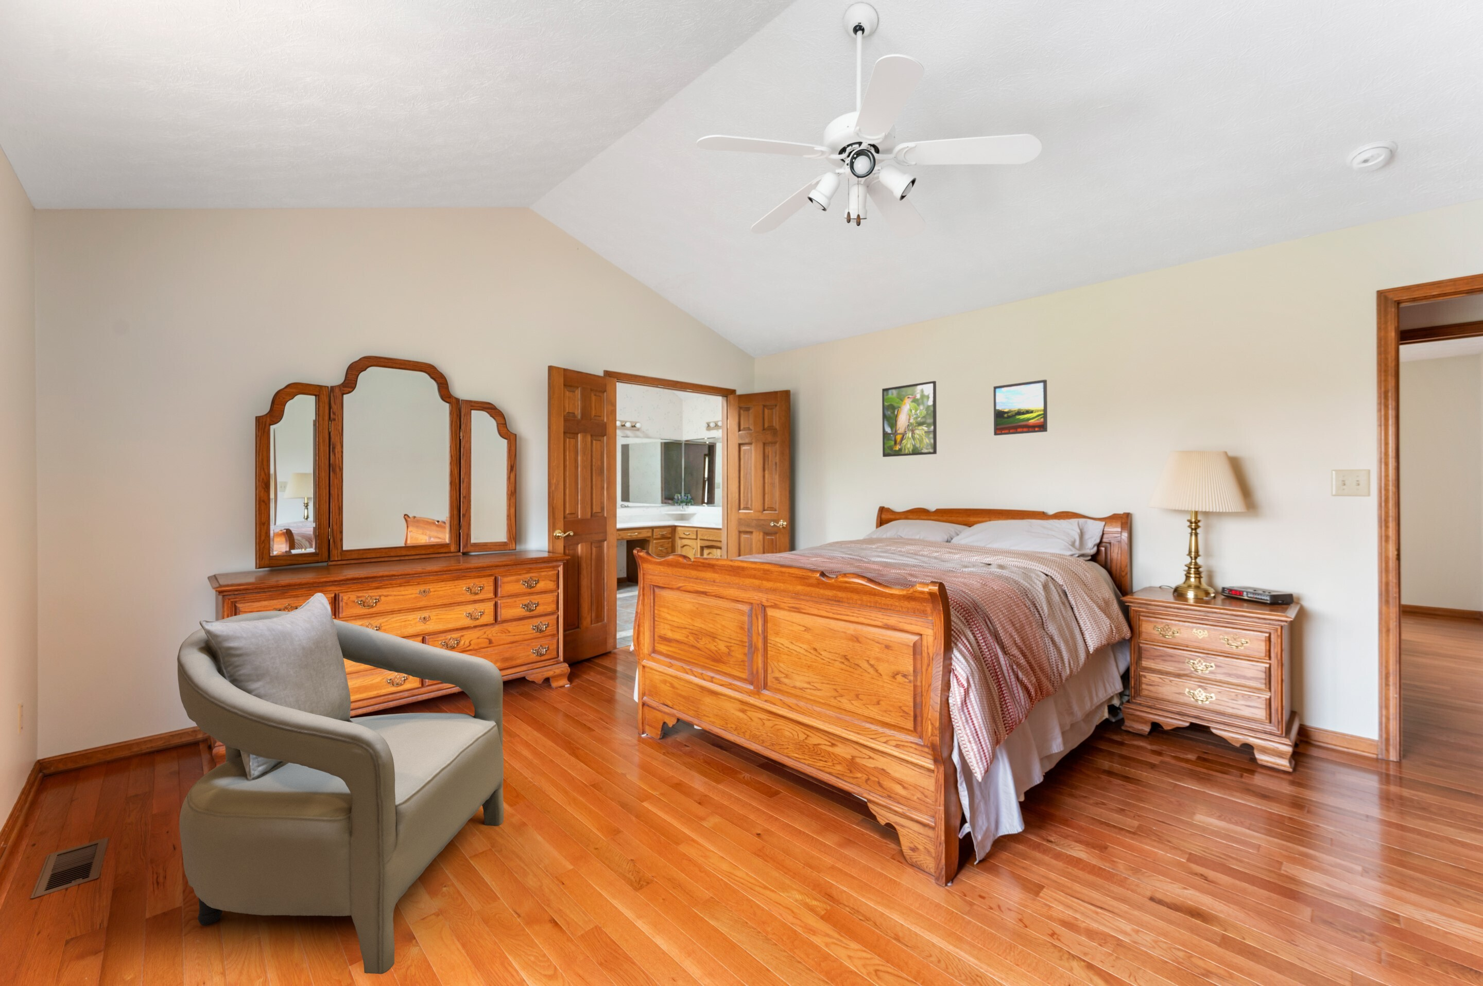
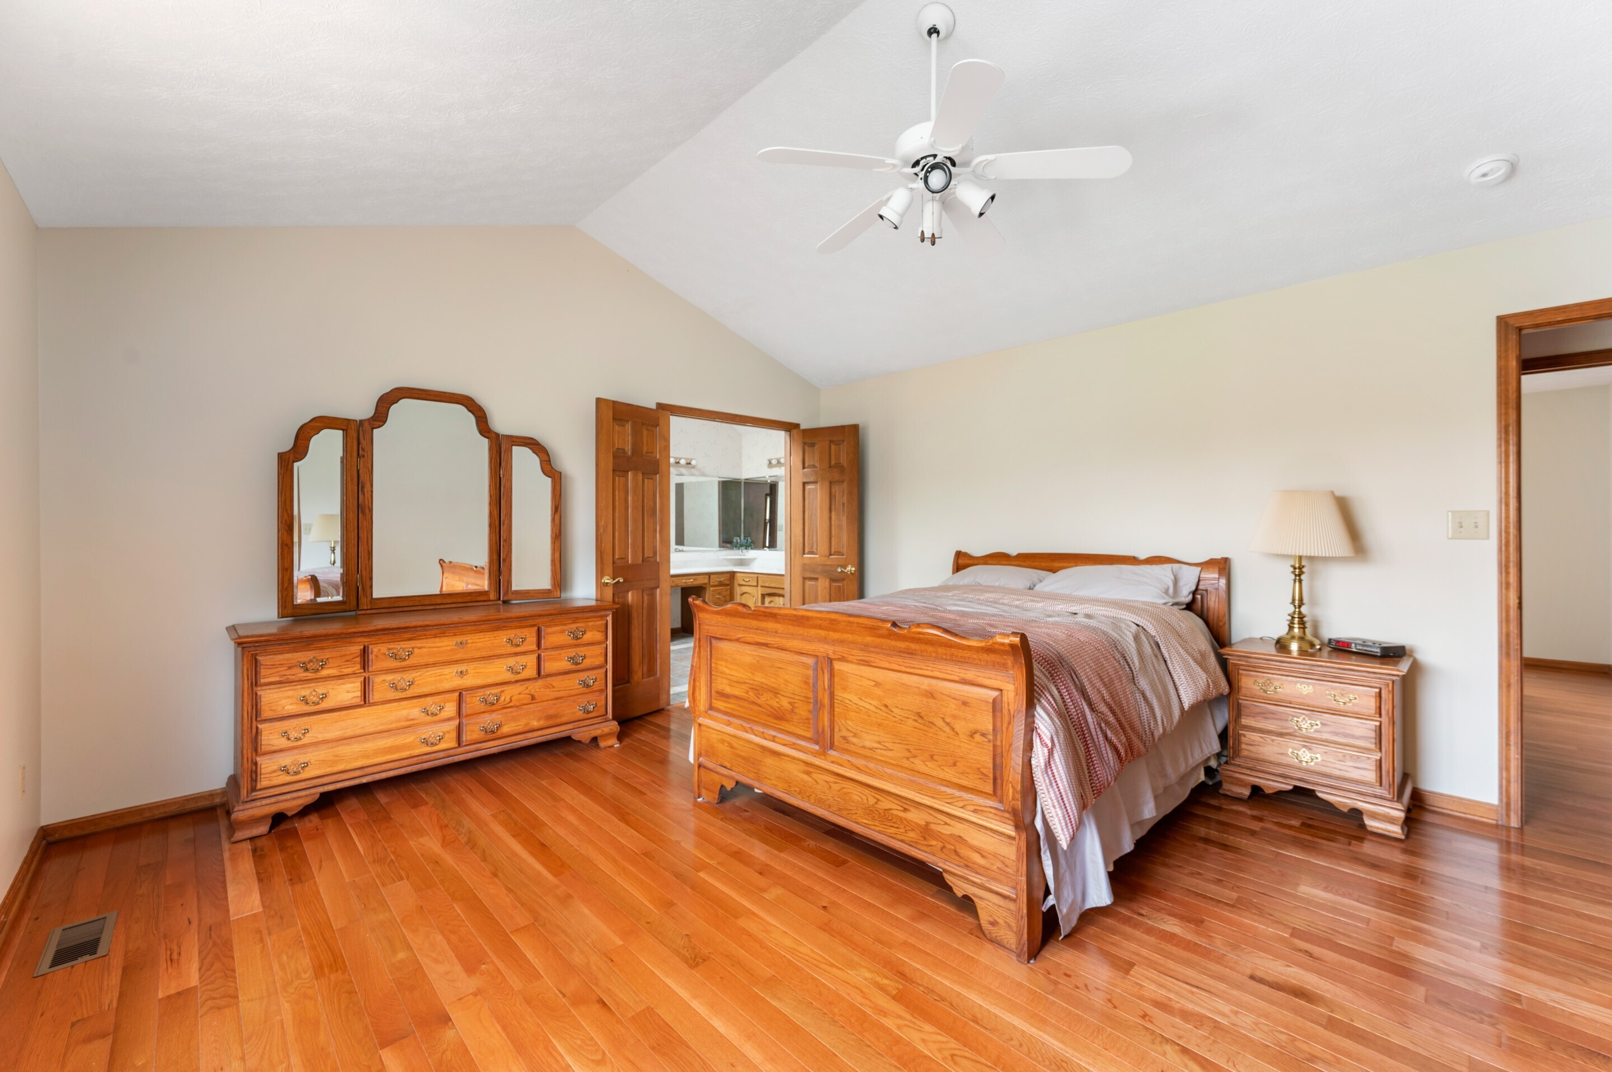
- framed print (908, 420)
- armchair (345, 742)
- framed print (1019, 408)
